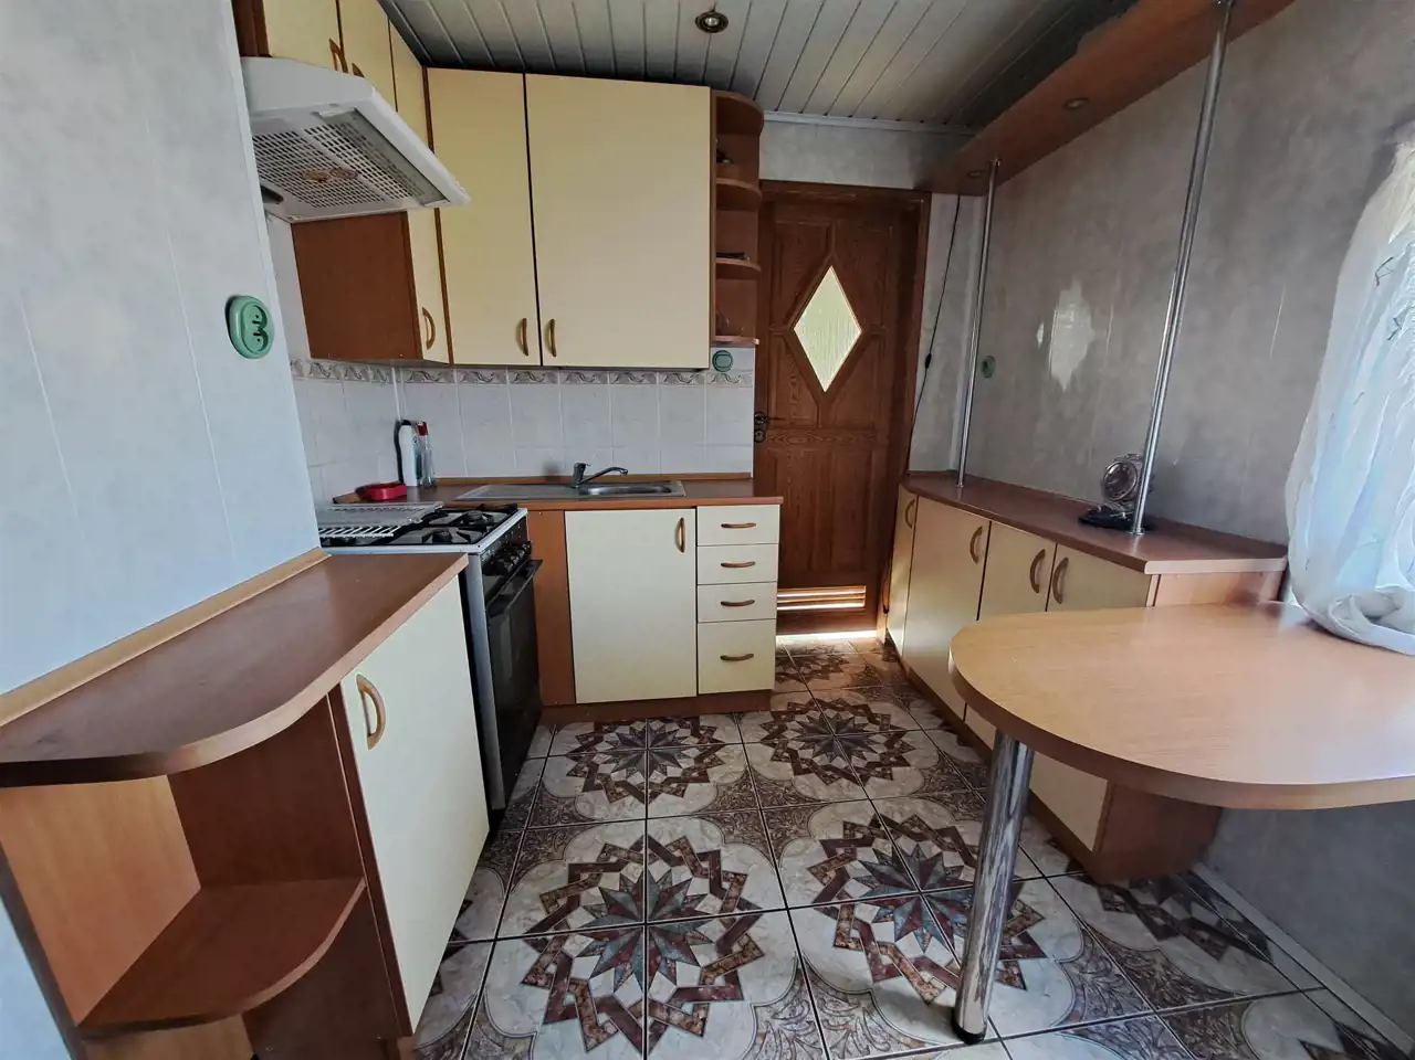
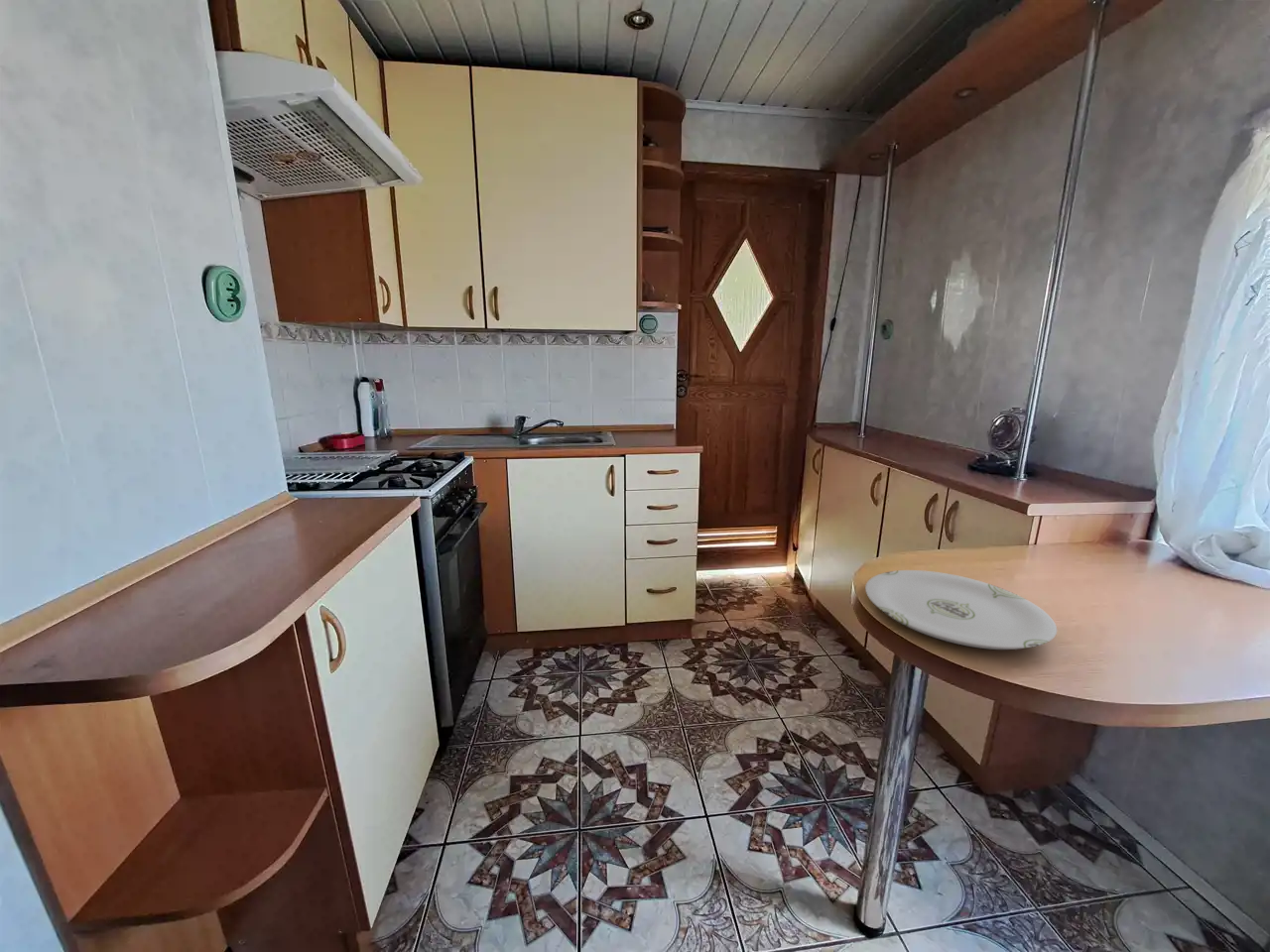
+ plate (952, 608)
